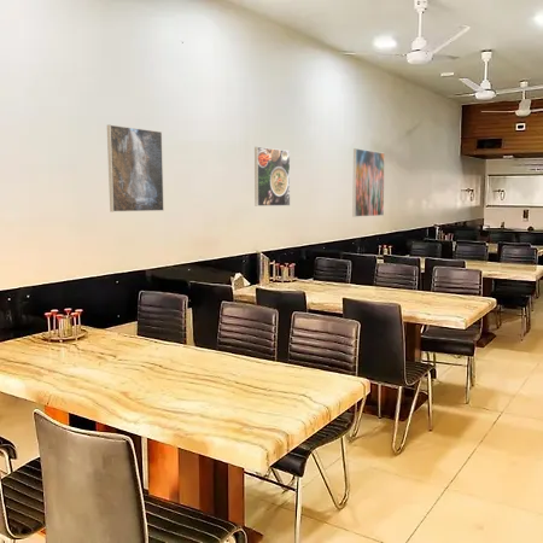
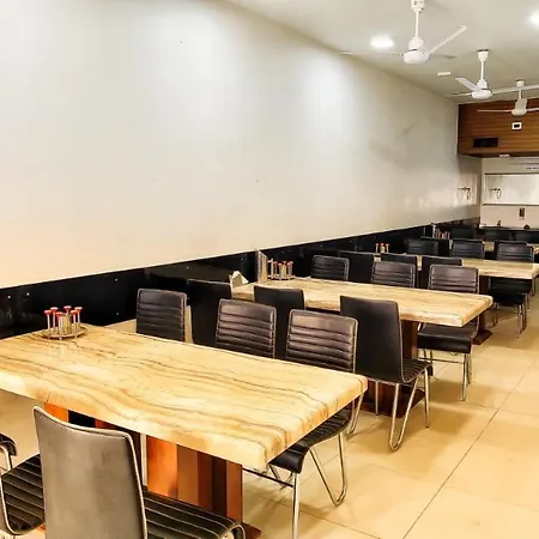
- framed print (136, 170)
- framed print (273, 177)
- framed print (369, 183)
